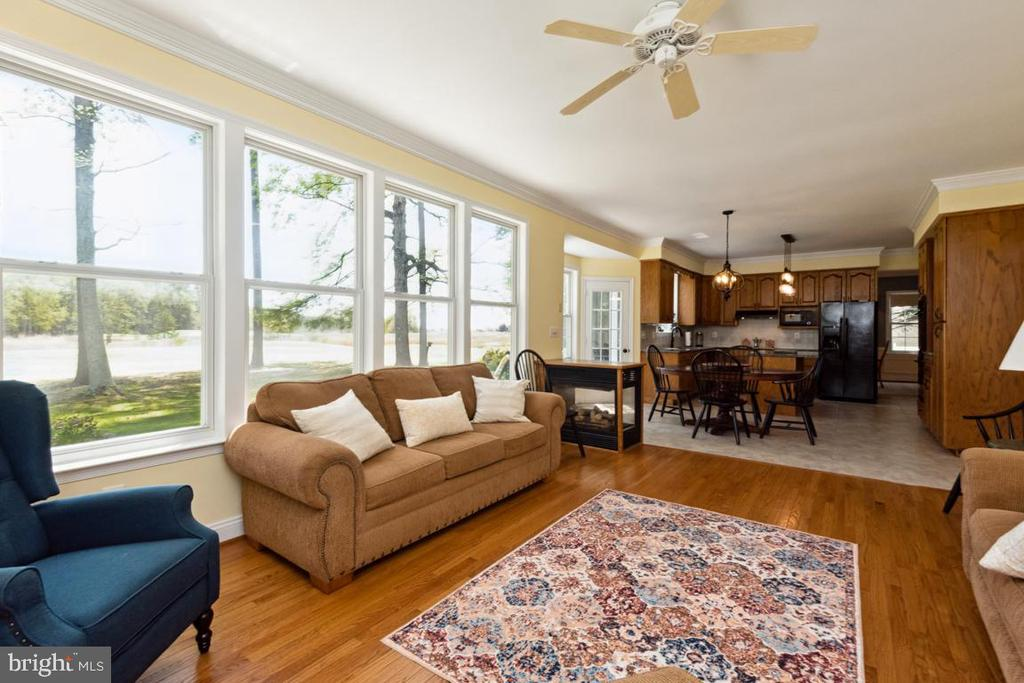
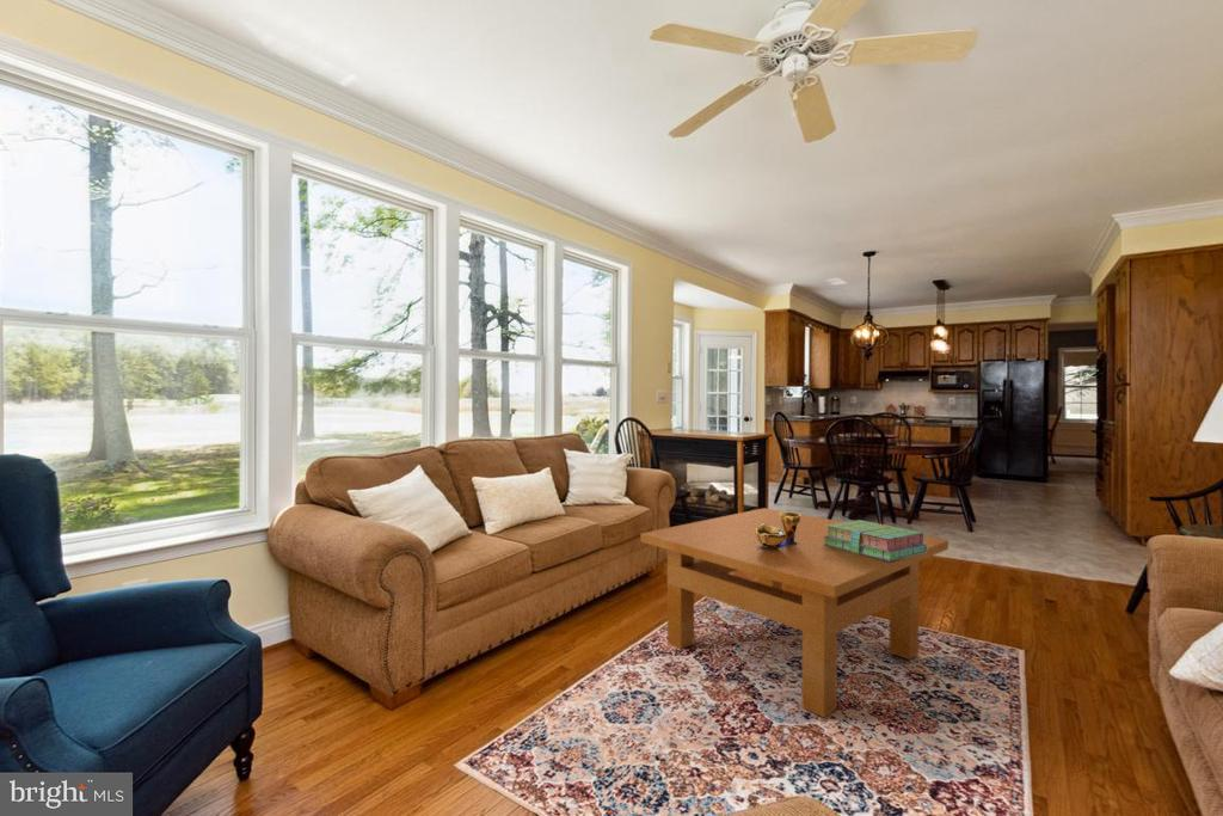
+ decorative bowl (779, 530)
+ stack of books (873, 538)
+ table (789, 593)
